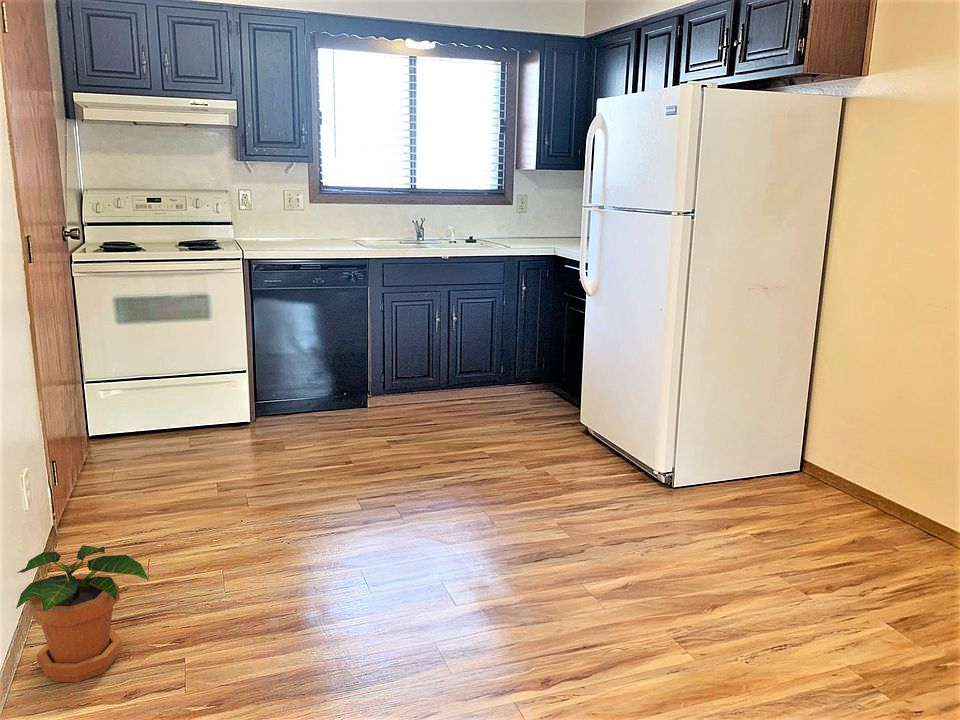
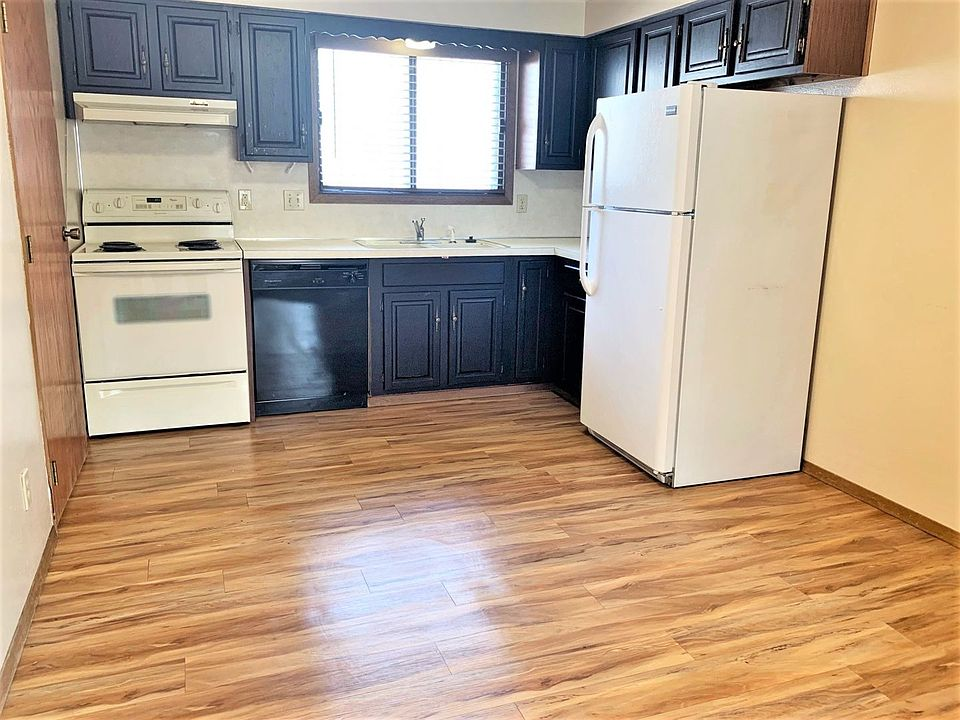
- potted plant (86, 613)
